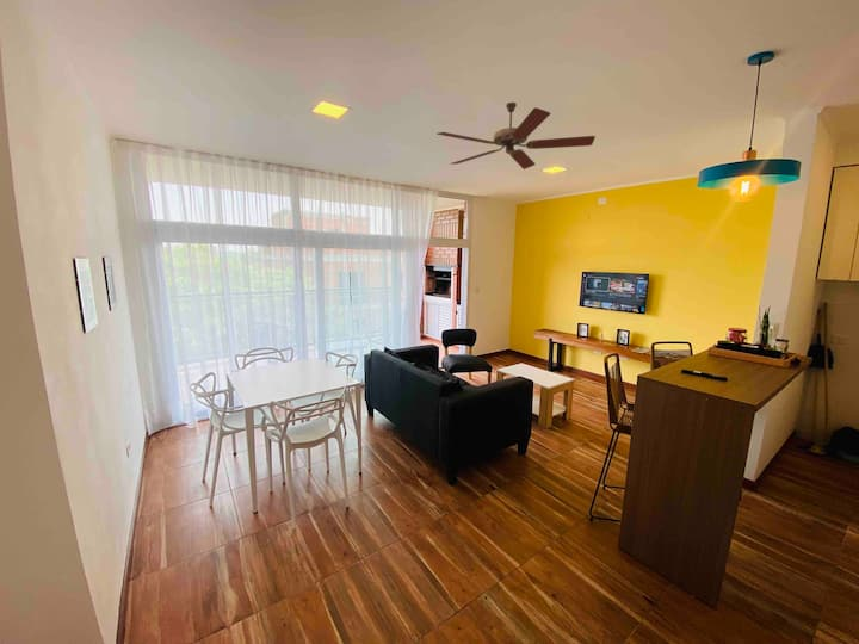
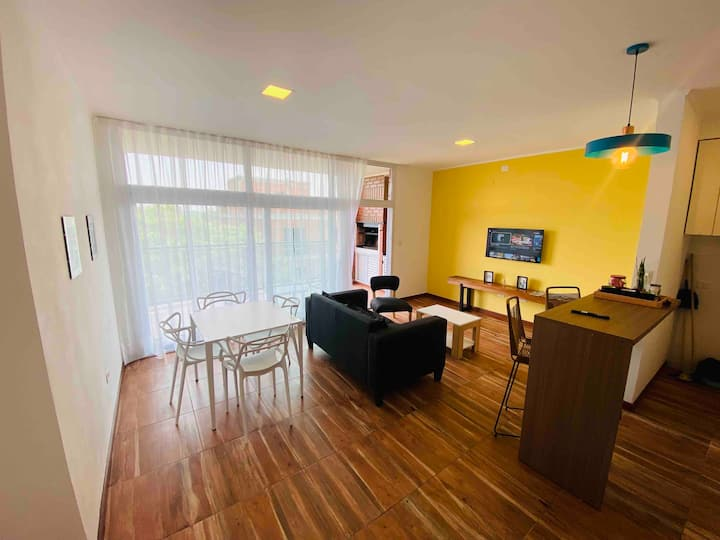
- ceiling fan (515, 129)
